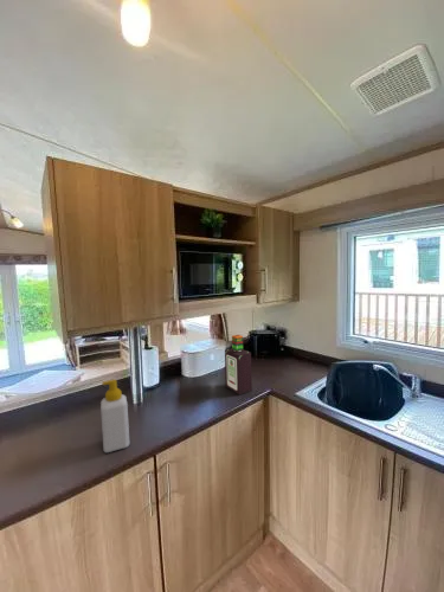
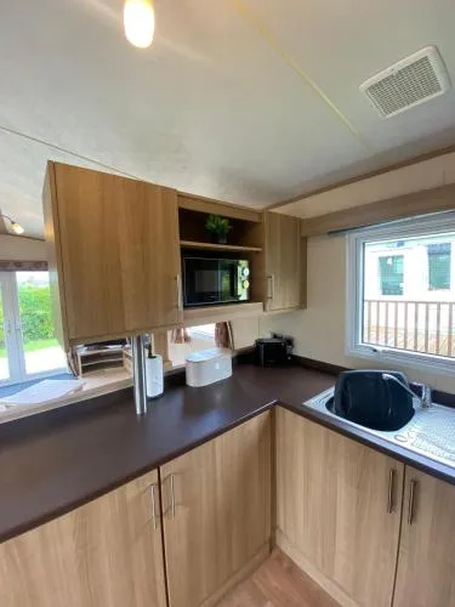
- bottle (237, 362)
- soap bottle (114, 412)
